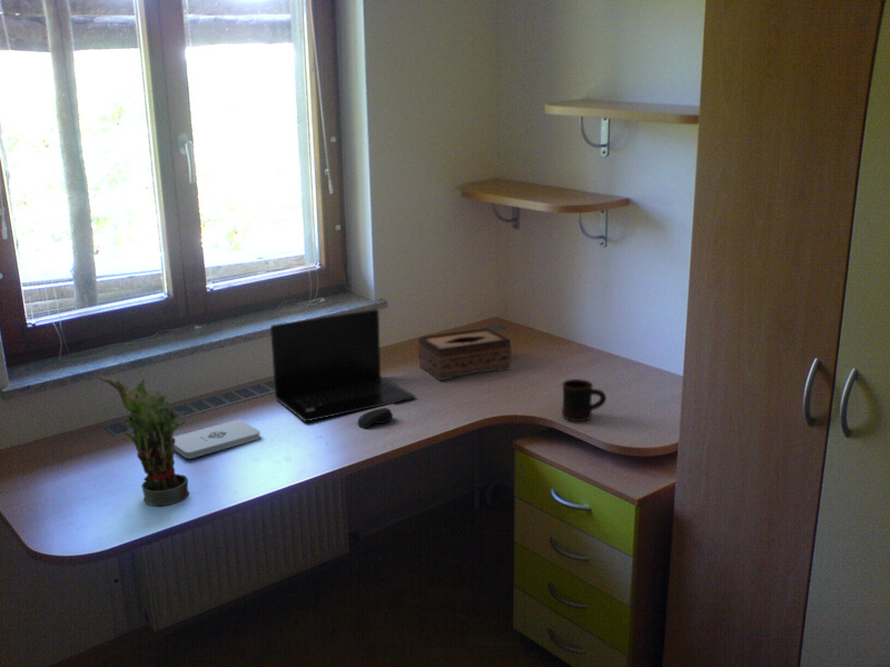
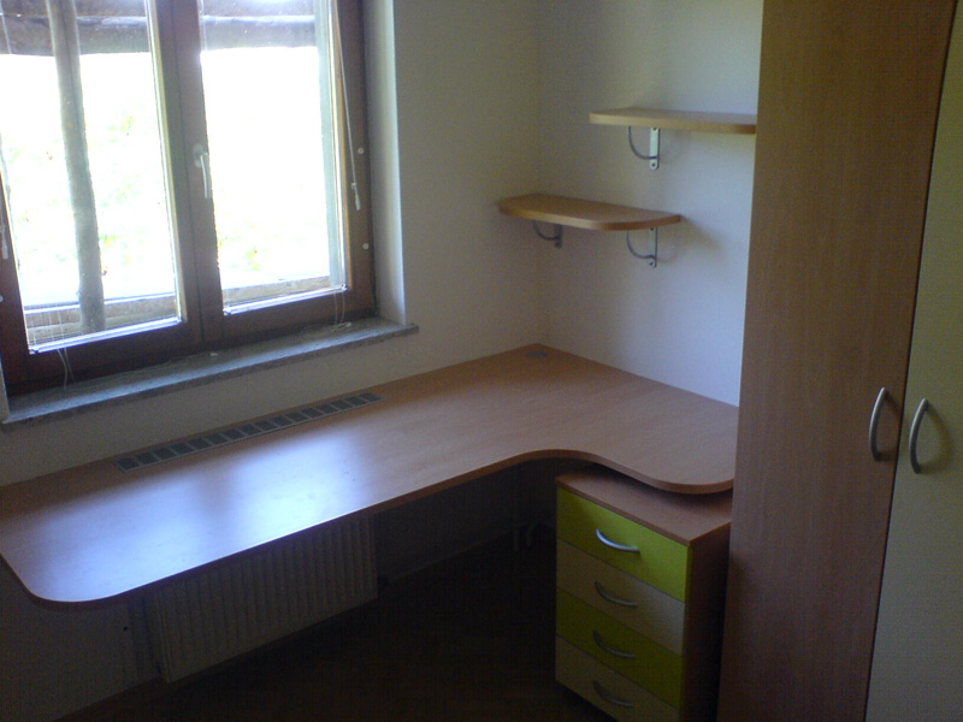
- computer mouse (375, 417)
- mug (583, 400)
- notepad (215, 438)
- laptop (343, 361)
- tissue box (464, 352)
- potted plant (148, 435)
